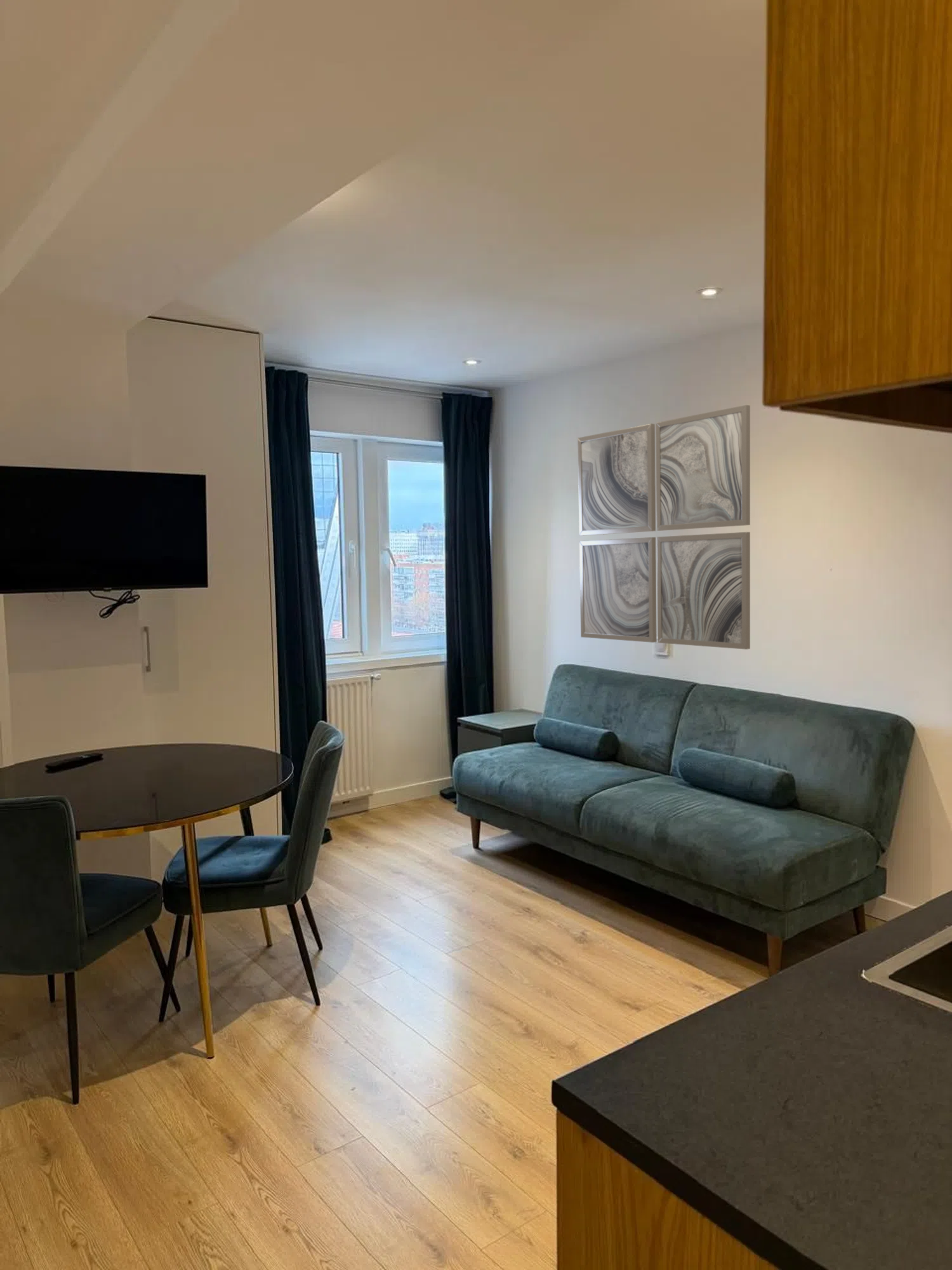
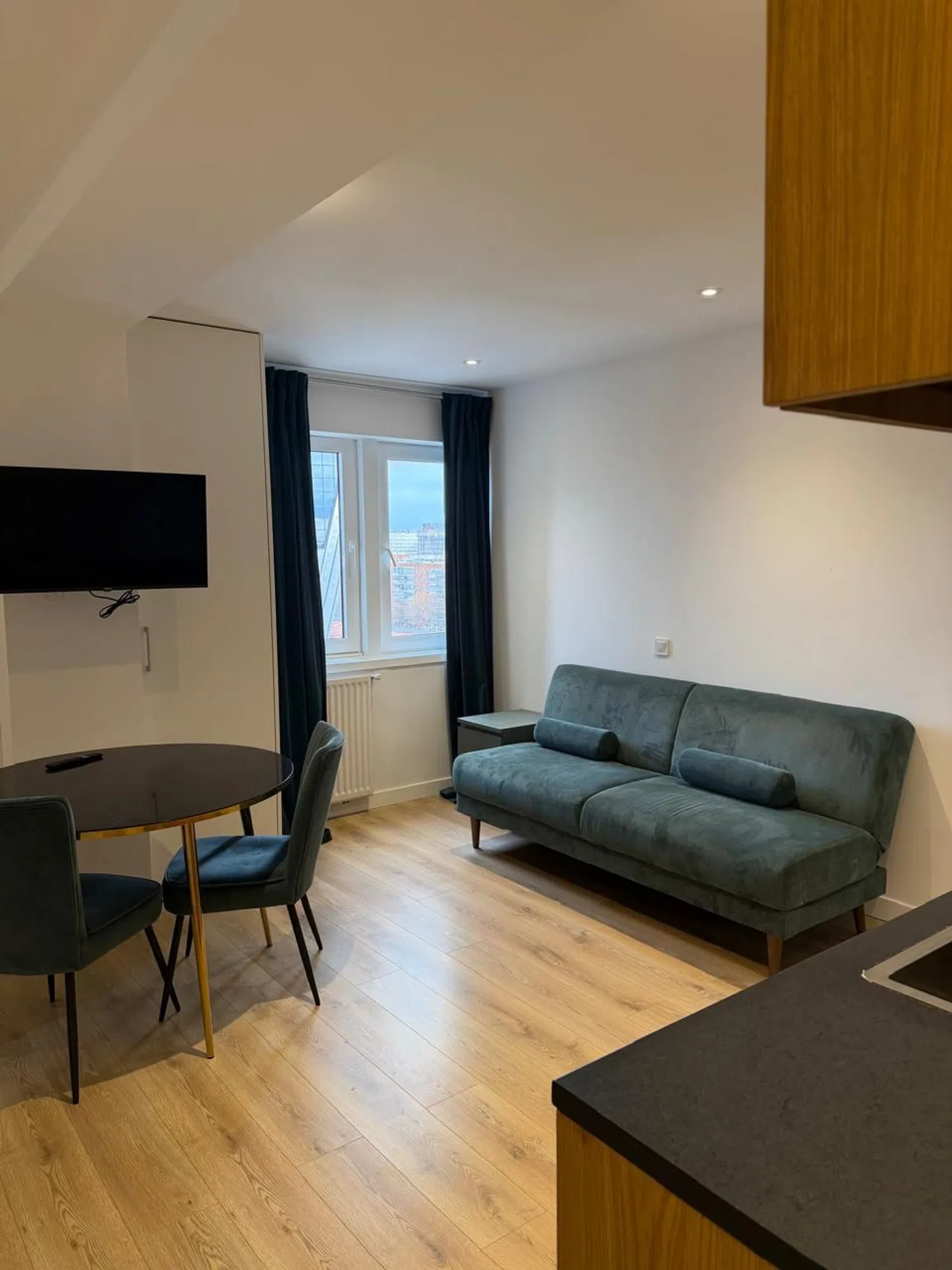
- wall art (655, 530)
